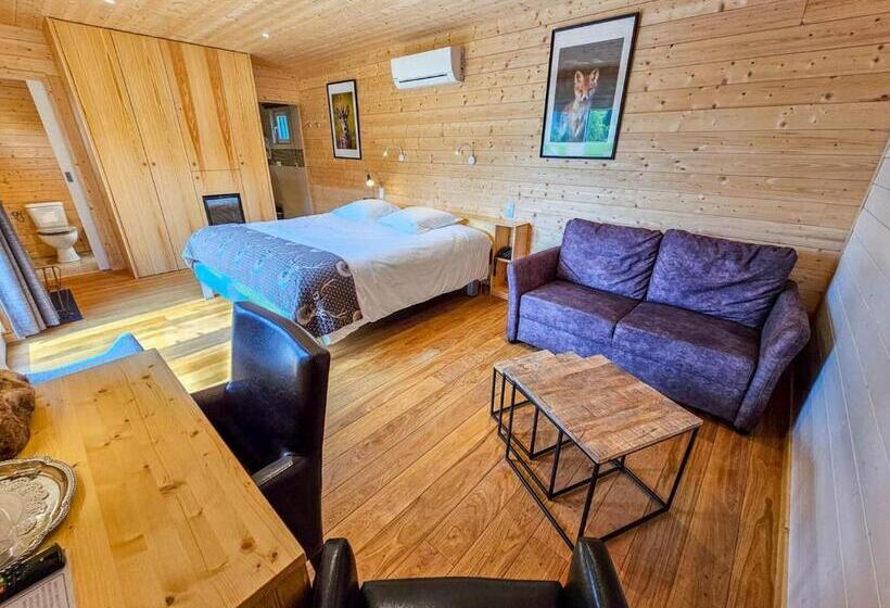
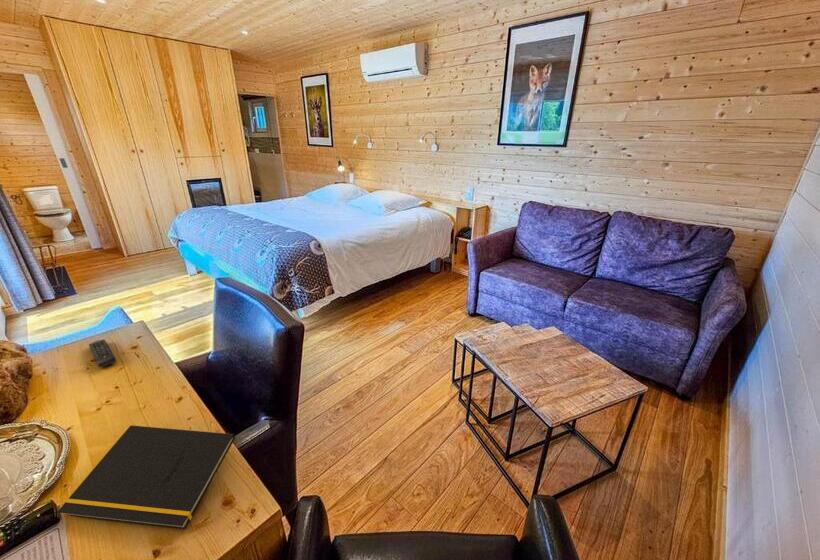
+ remote control (101, 351)
+ notepad (154, 471)
